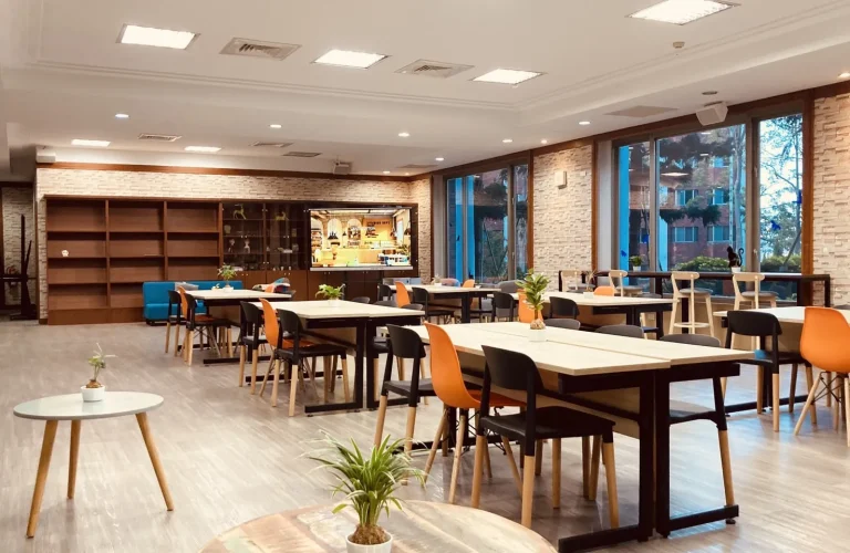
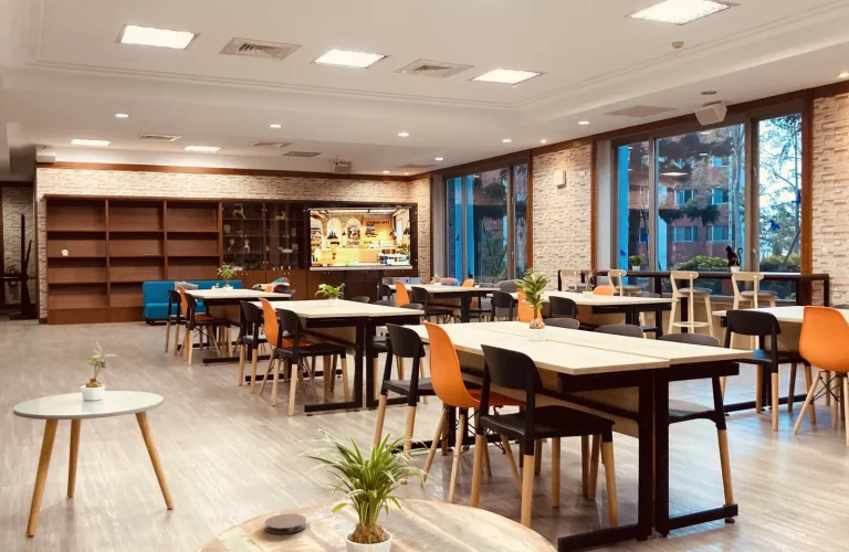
+ coaster (285, 523)
